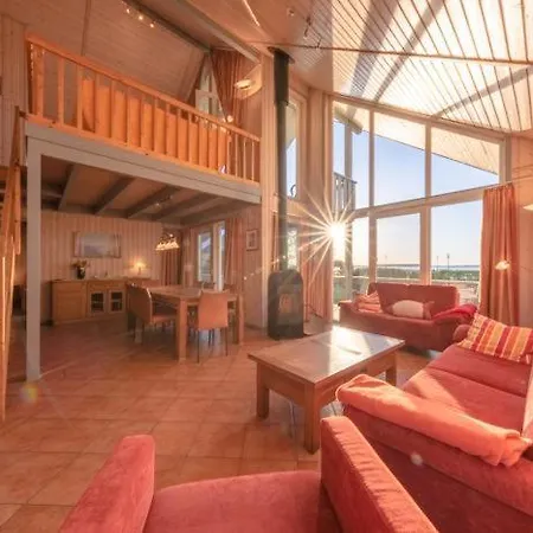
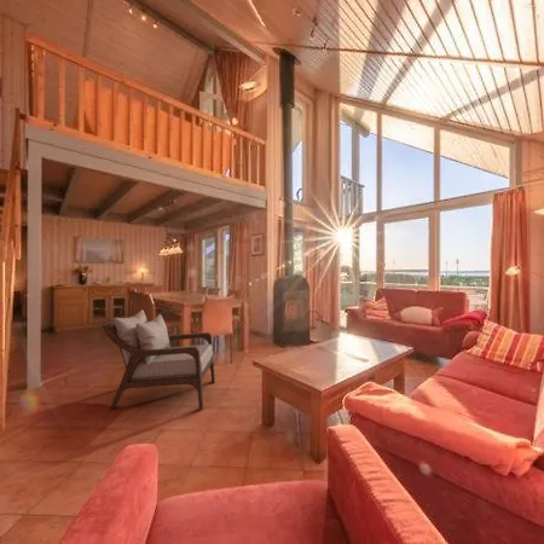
+ armchair (162, 353)
